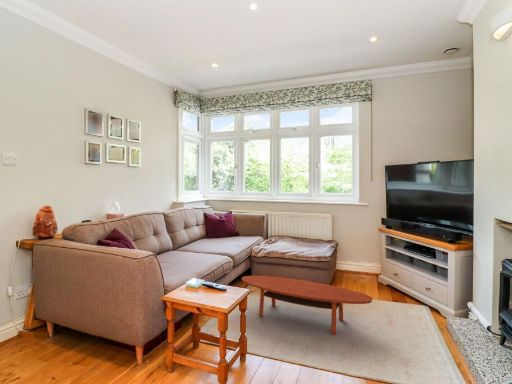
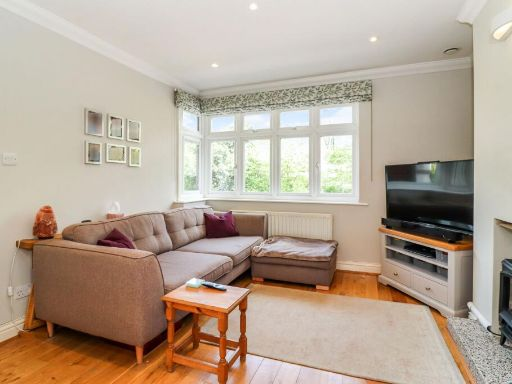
- coffee table (300, 302)
